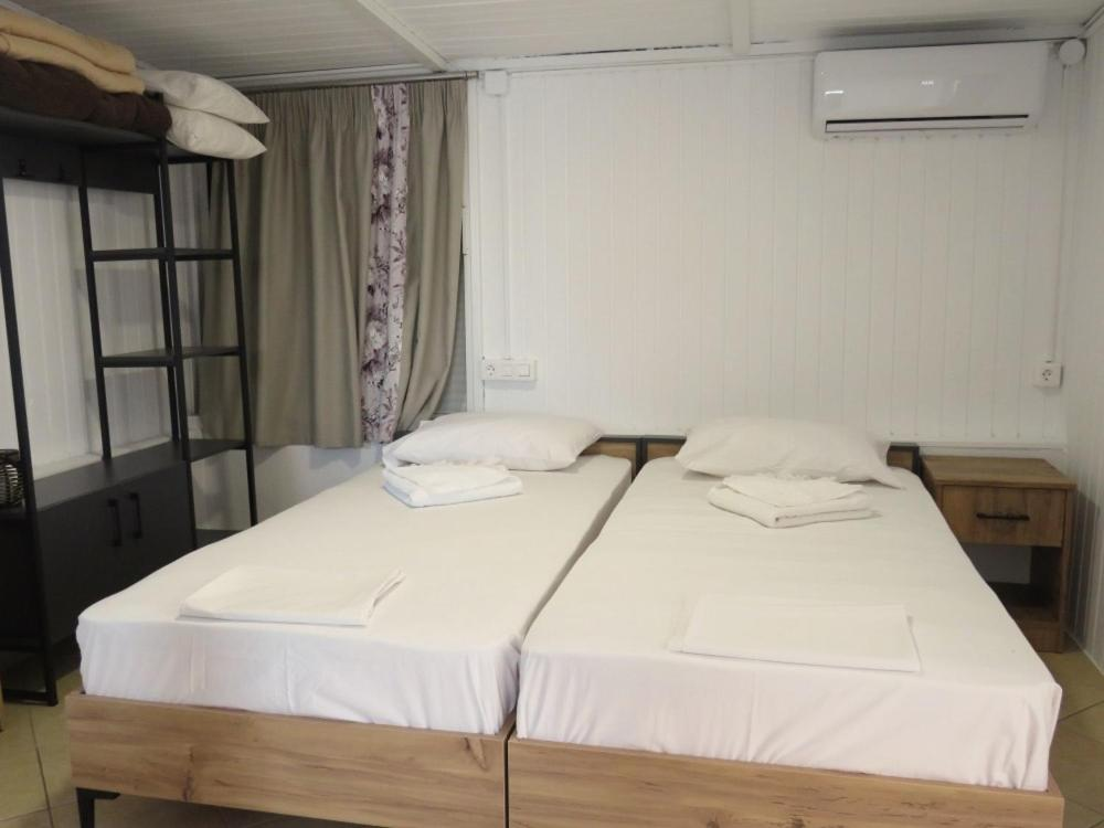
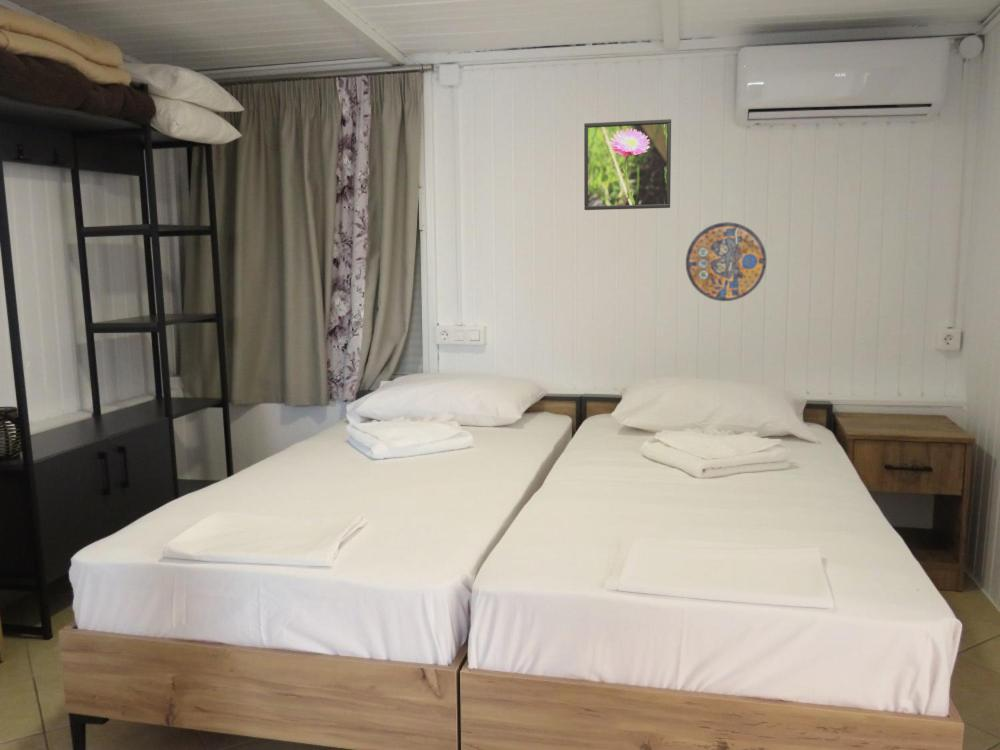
+ manhole cover (725, 262)
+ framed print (627, 165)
